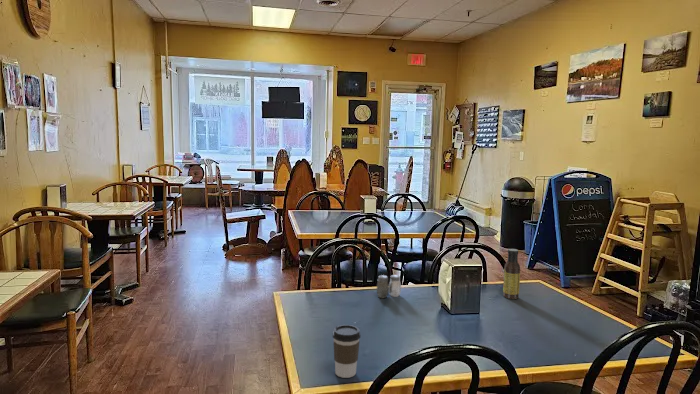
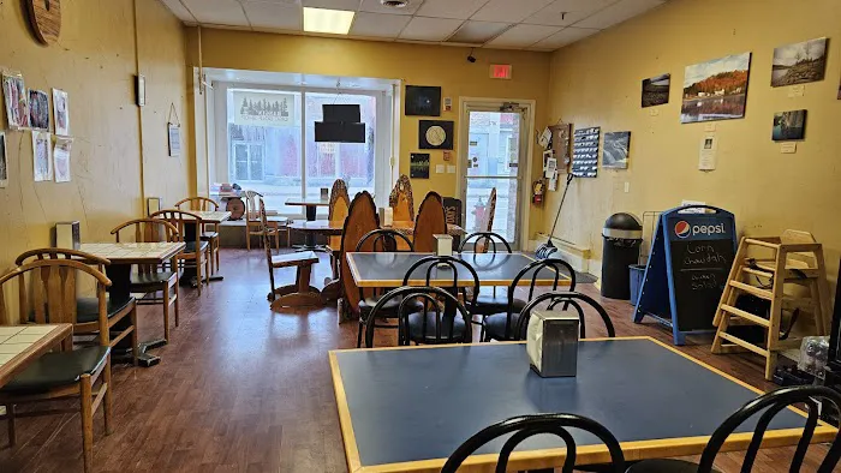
- sauce bottle (512, 273)
- coffee cup (346, 351)
- salt and pepper shaker (388, 286)
